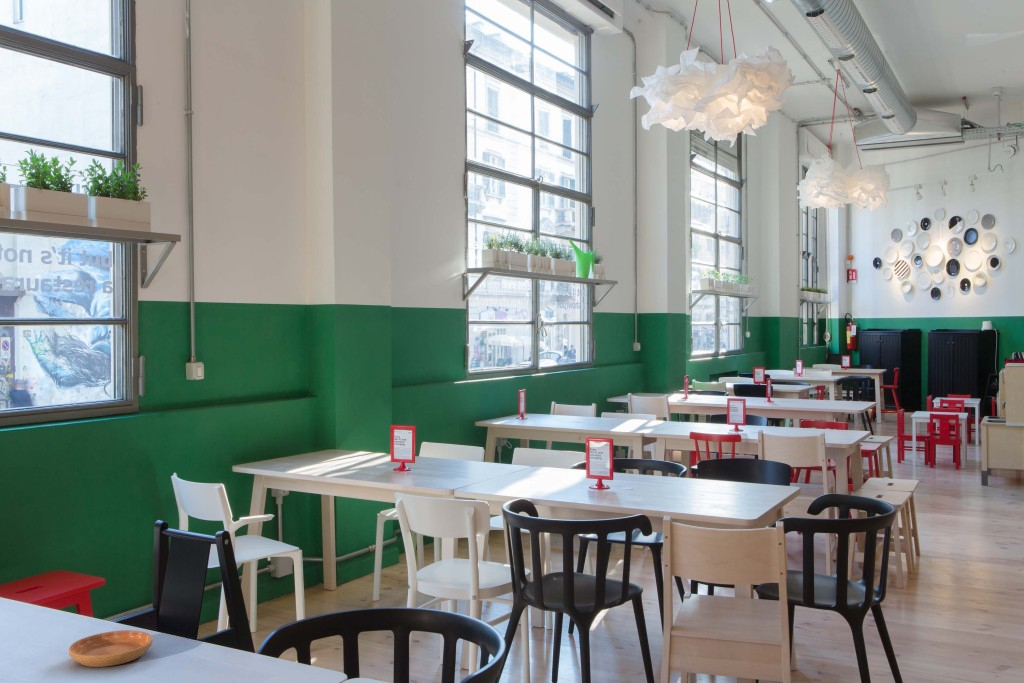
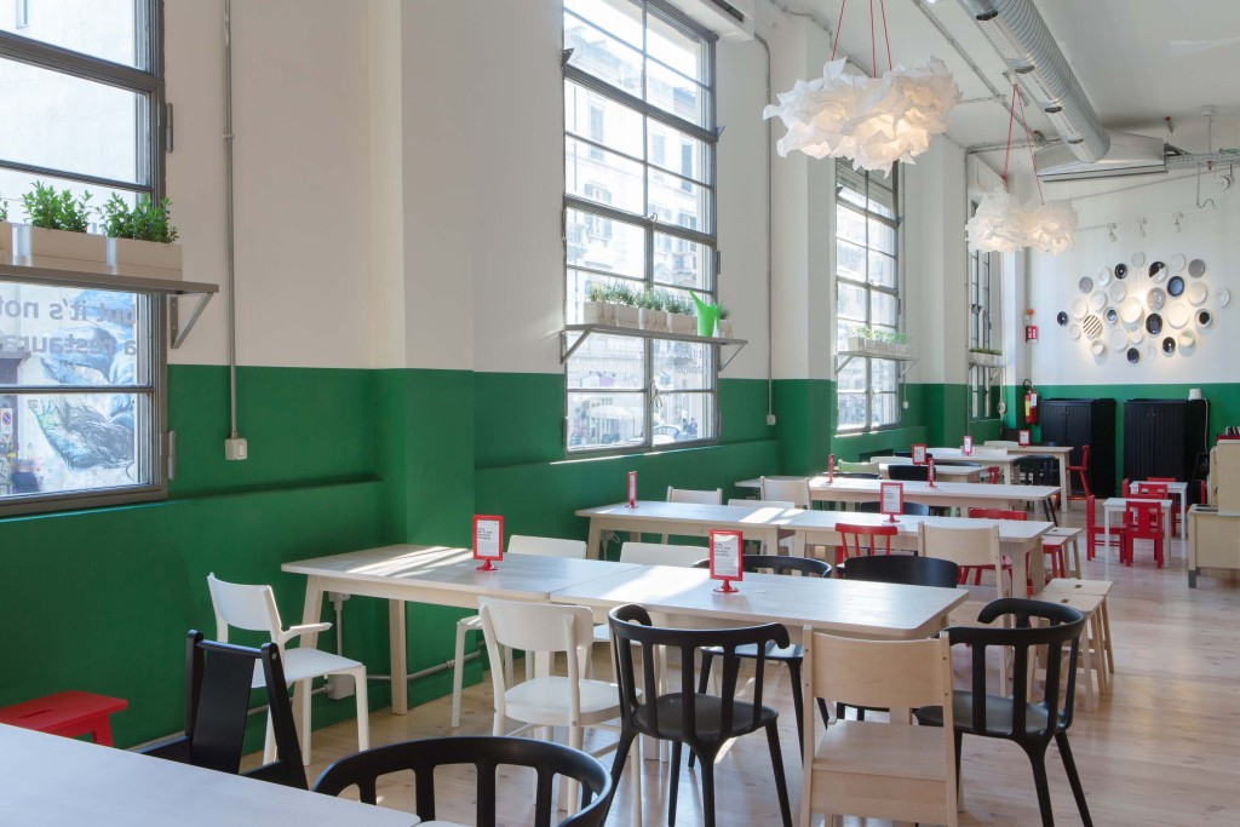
- saucer (111, 649)
